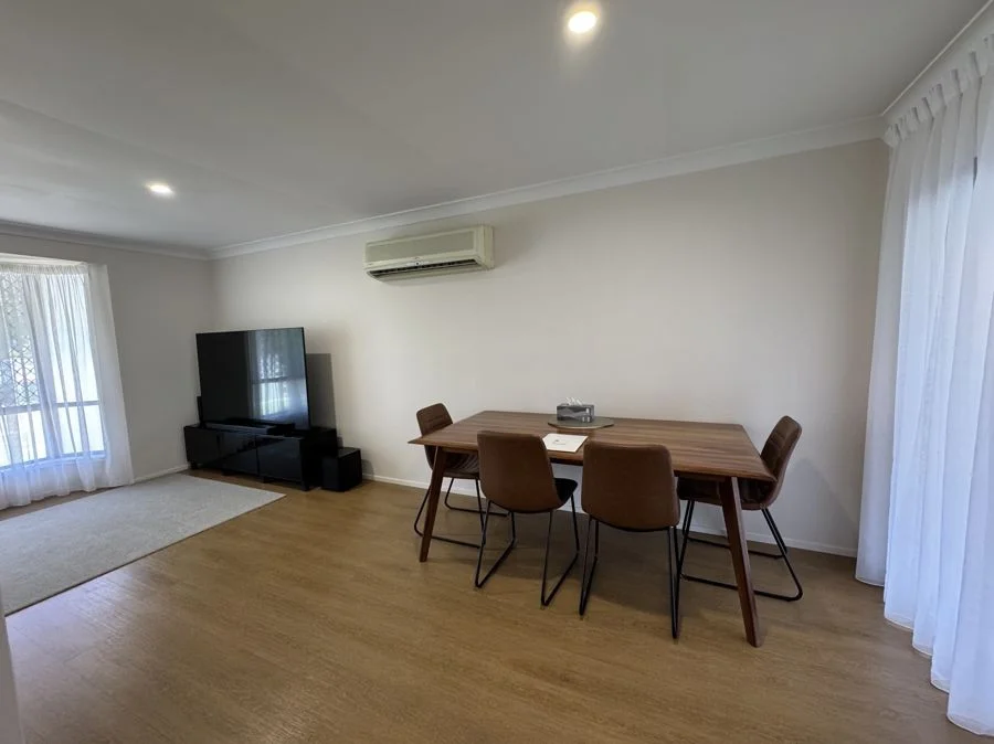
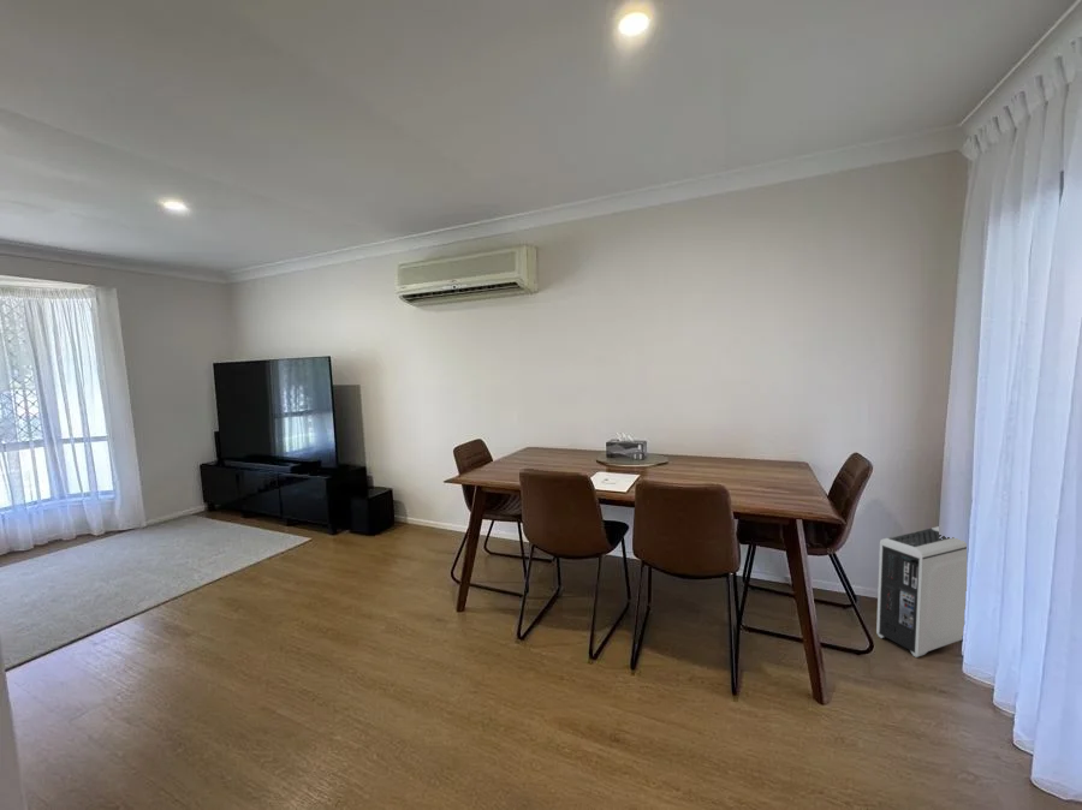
+ air purifier (931, 585)
